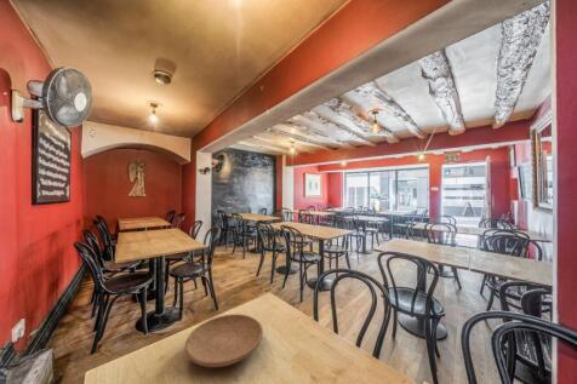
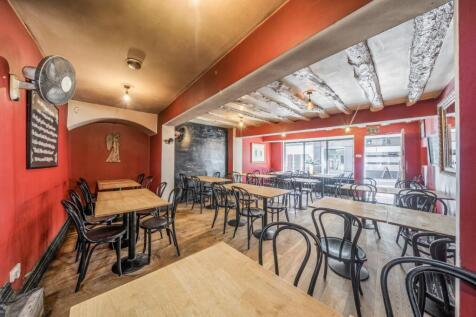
- plate (225, 340)
